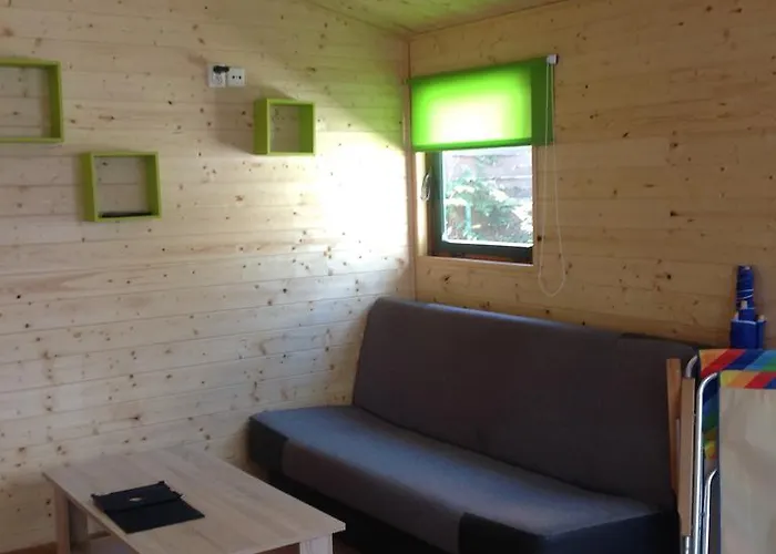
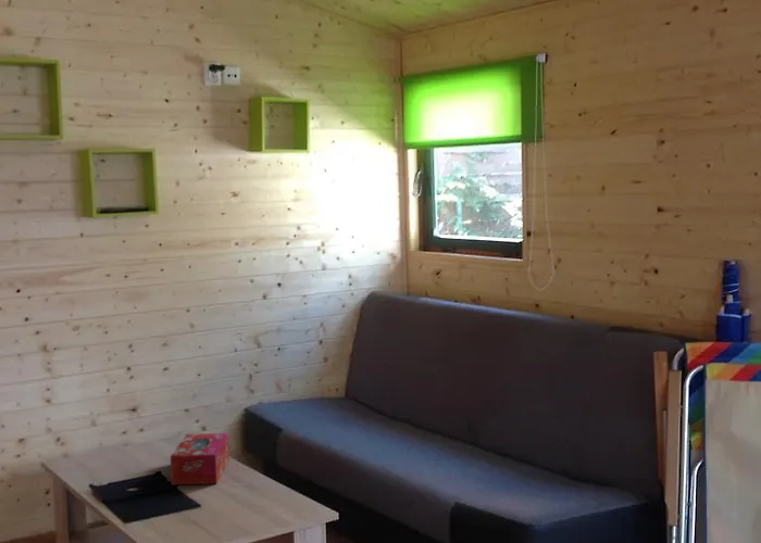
+ tissue box (200, 457)
